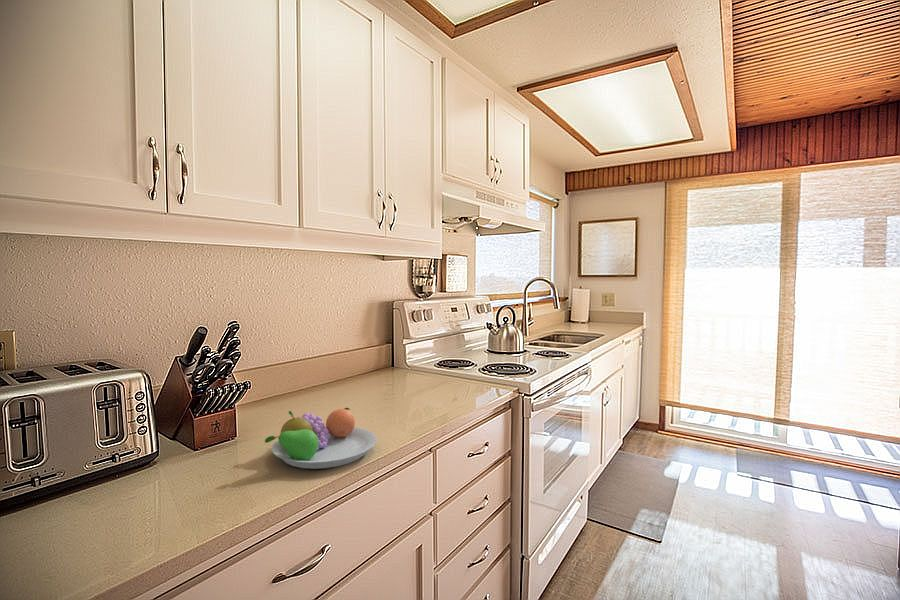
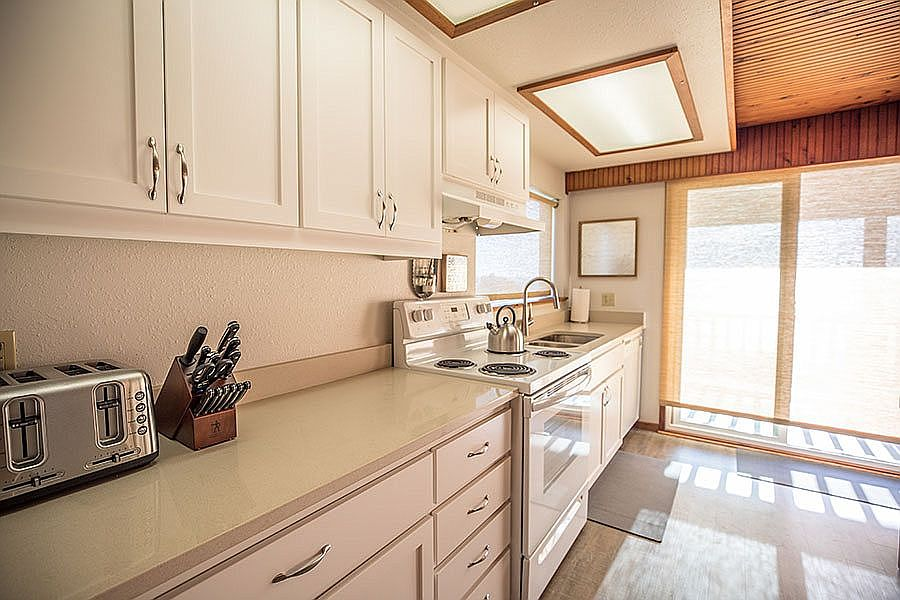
- fruit bowl (321, 432)
